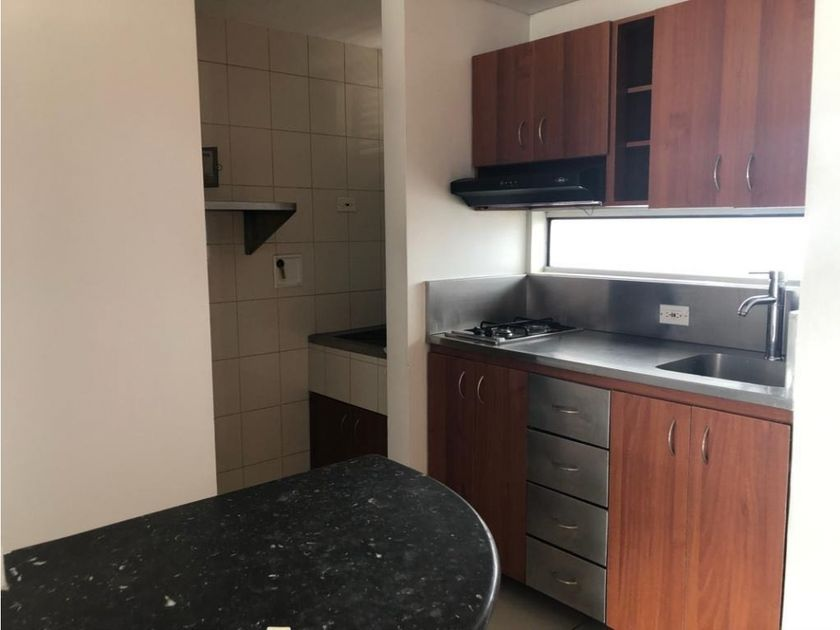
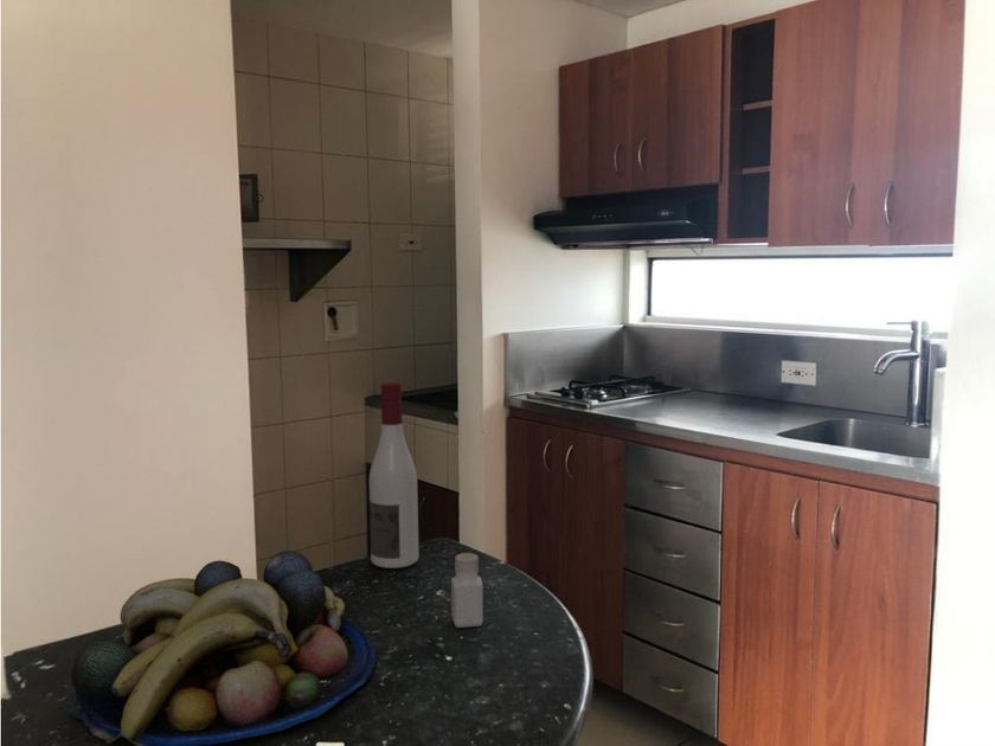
+ pepper shaker (467, 590)
+ alcohol (392, 472)
+ fruit bowl (233, 622)
